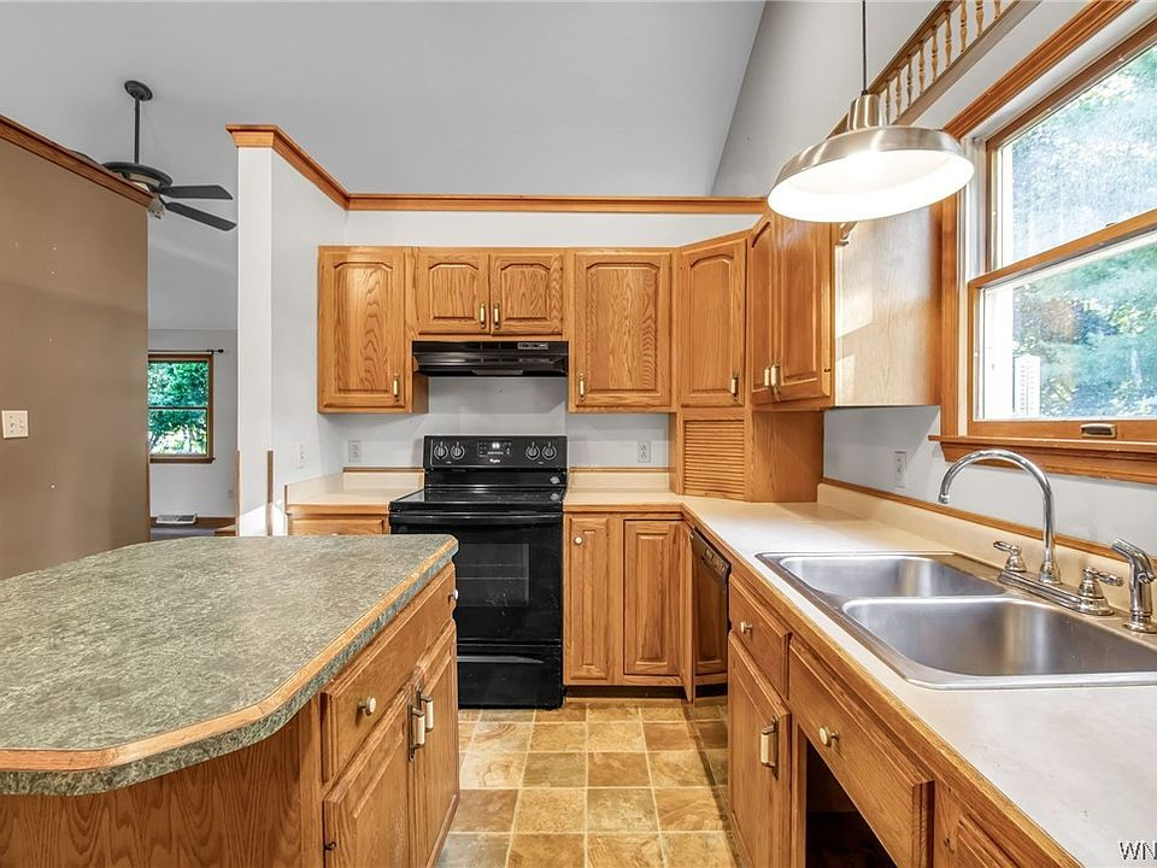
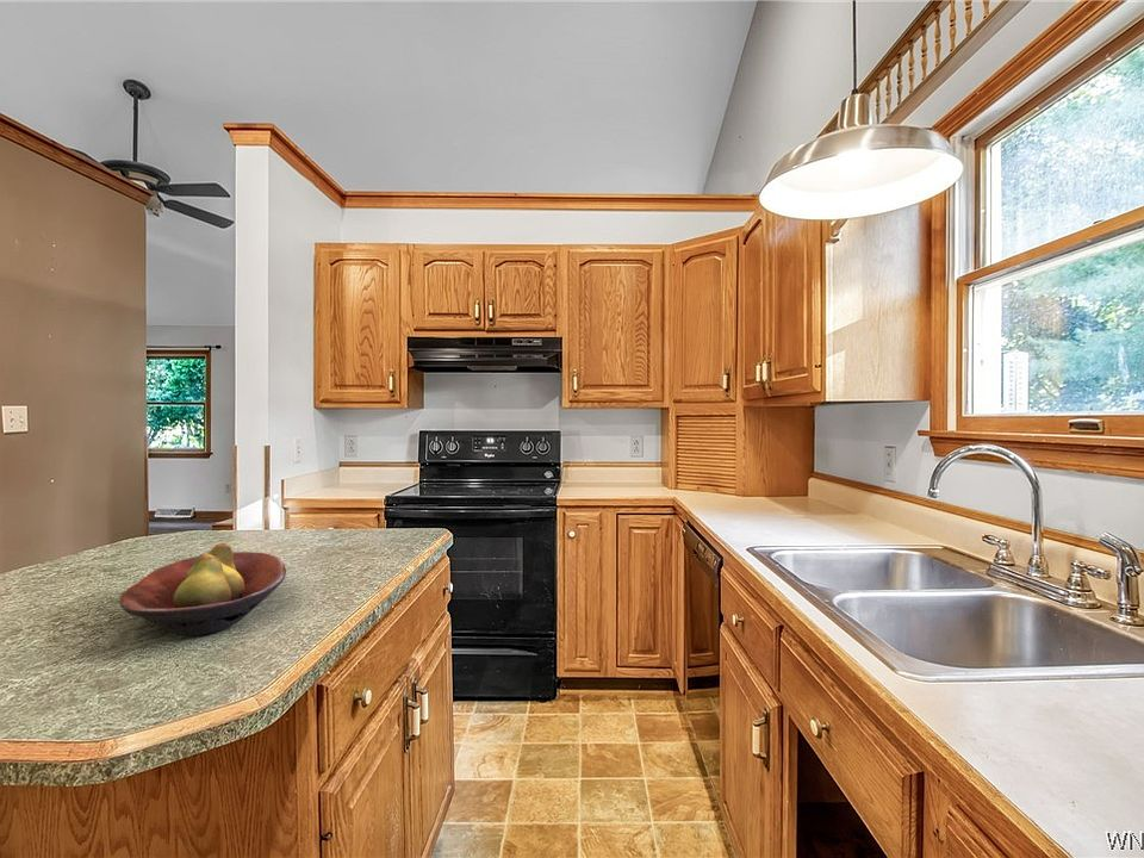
+ fruit bowl (211, 579)
